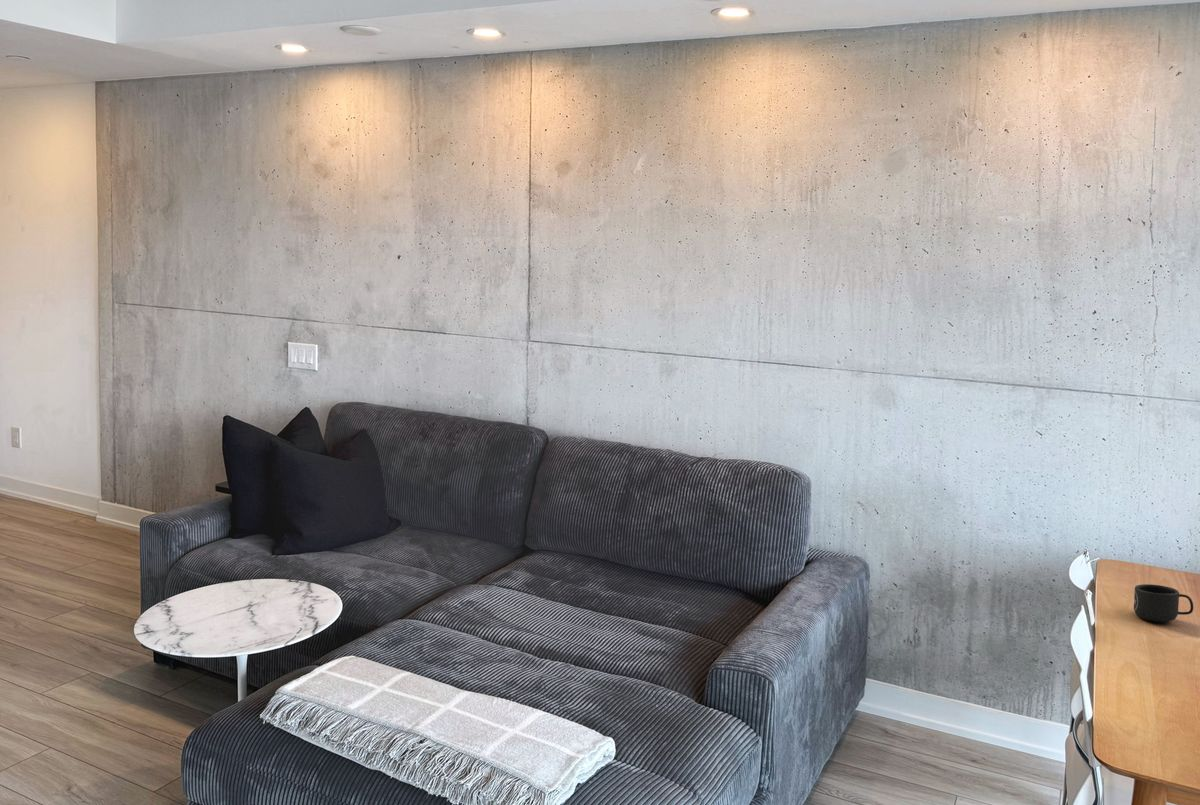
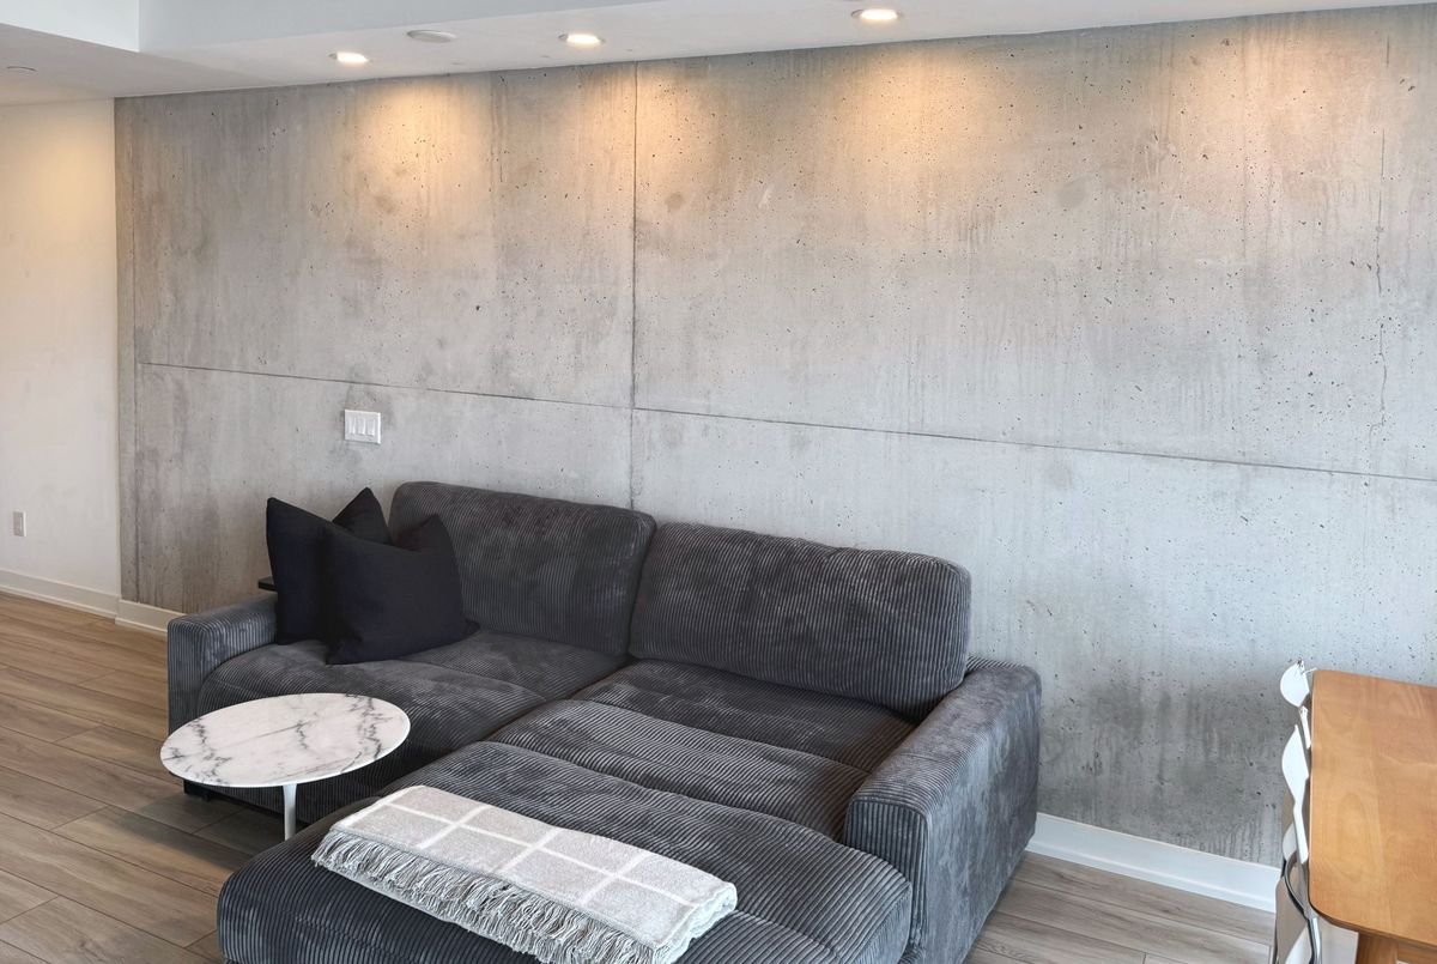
- mug (1163, 605)
